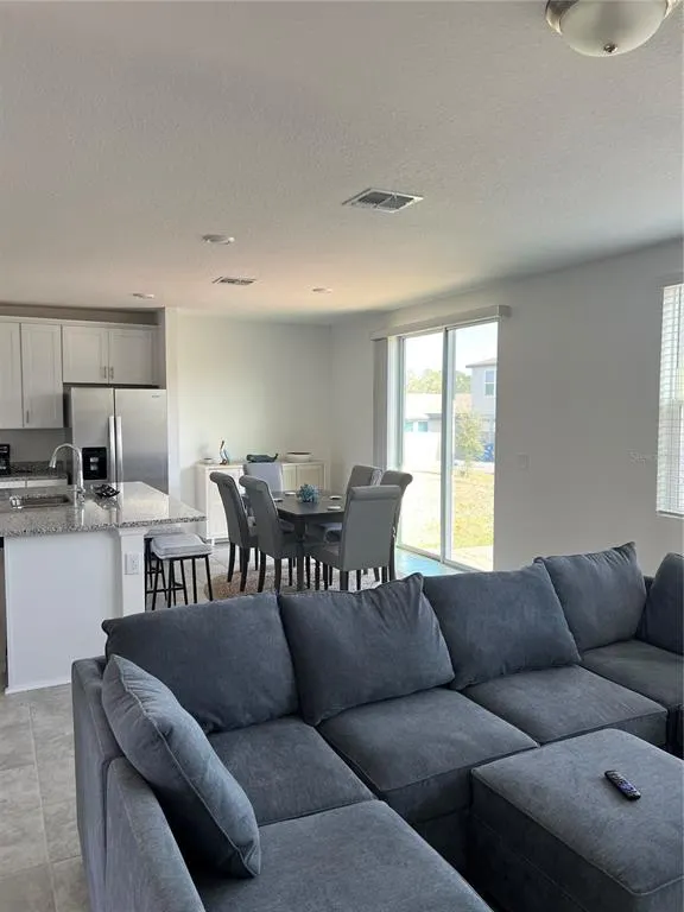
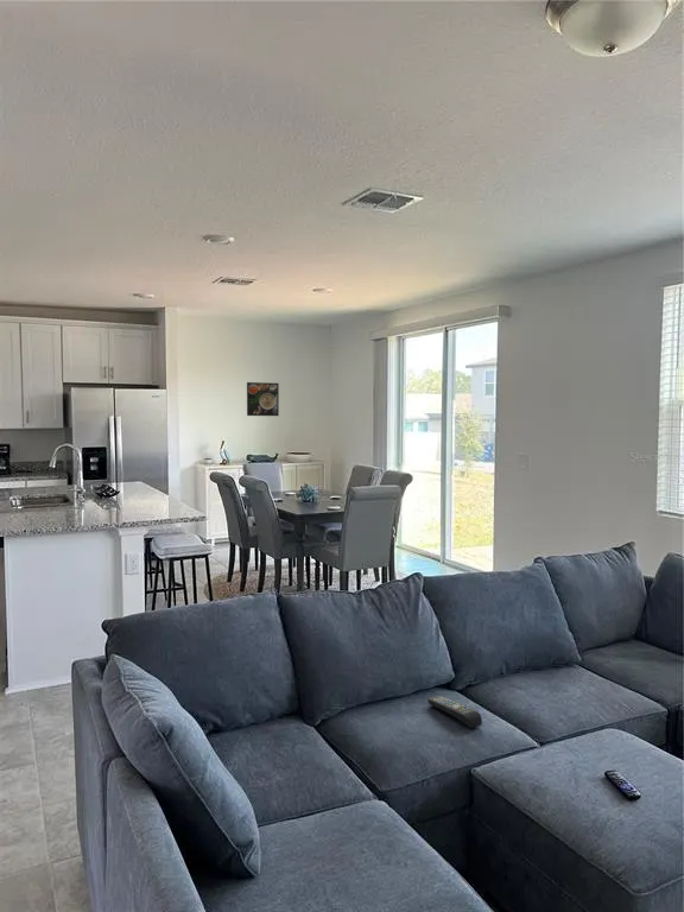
+ remote control (454, 709)
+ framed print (262, 399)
